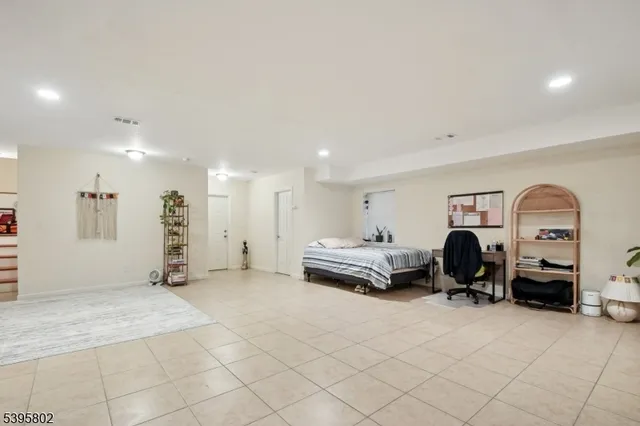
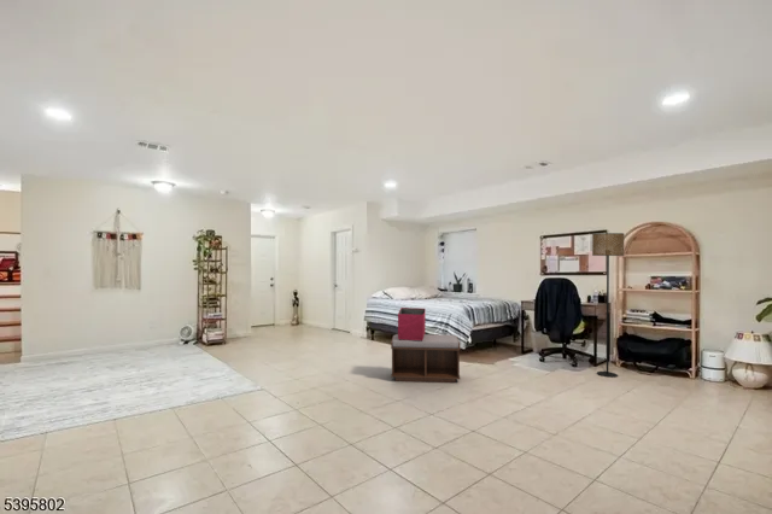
+ storage bin (411, 323)
+ bench (425, 357)
+ floor lamp (607, 304)
